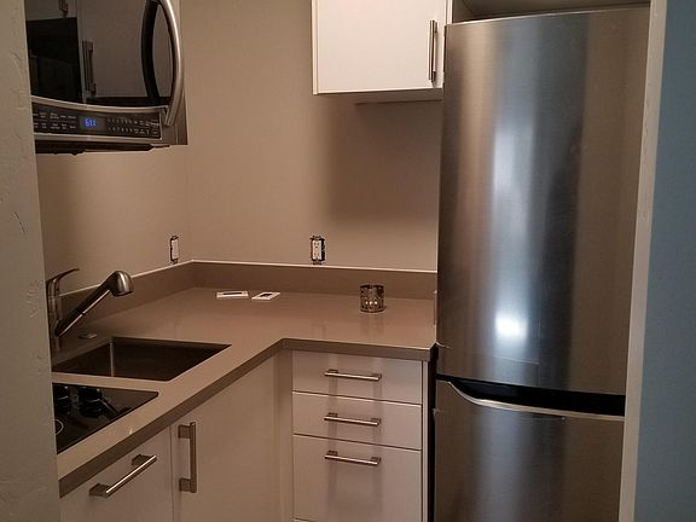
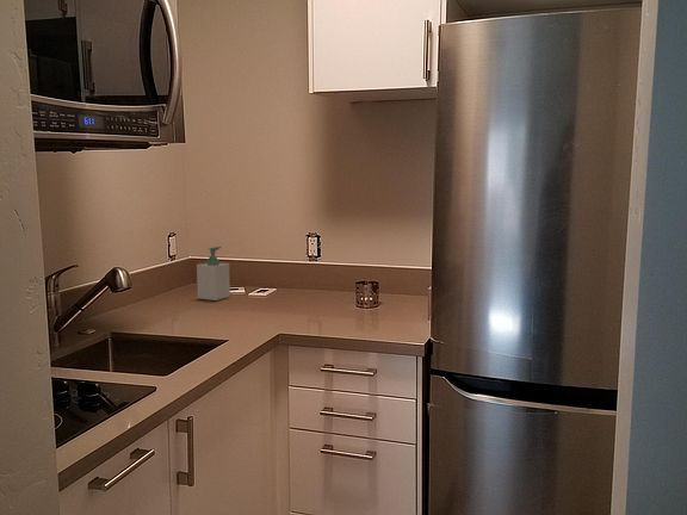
+ soap bottle (212, 272)
